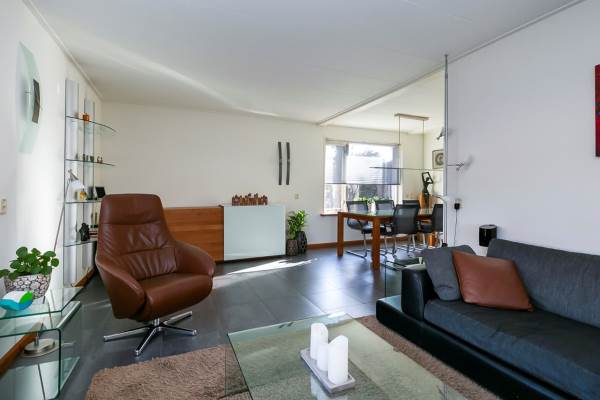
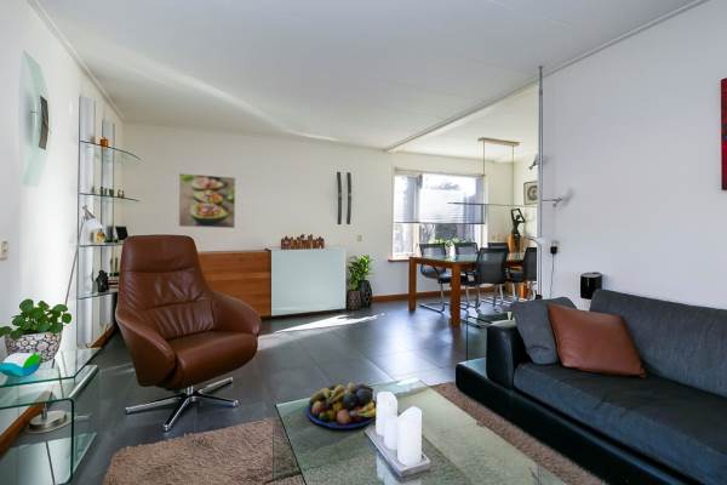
+ fruit bowl (343, 396)
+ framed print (207, 201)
